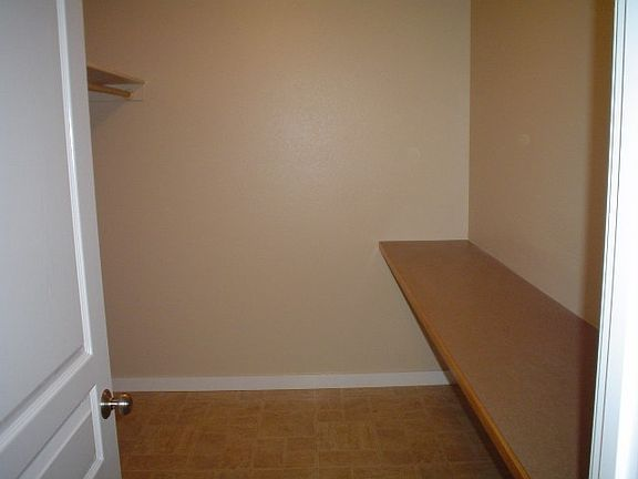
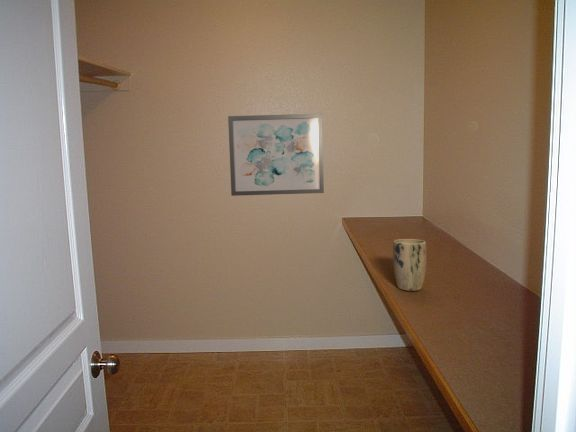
+ plant pot (409, 264)
+ wall art (276, 155)
